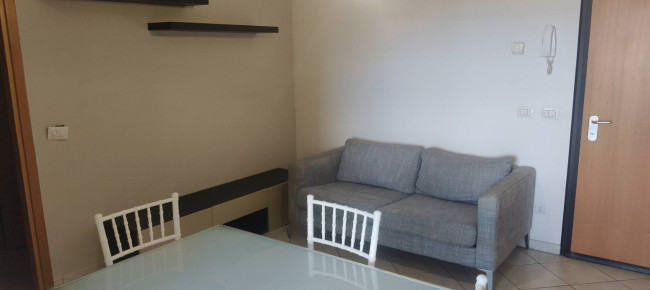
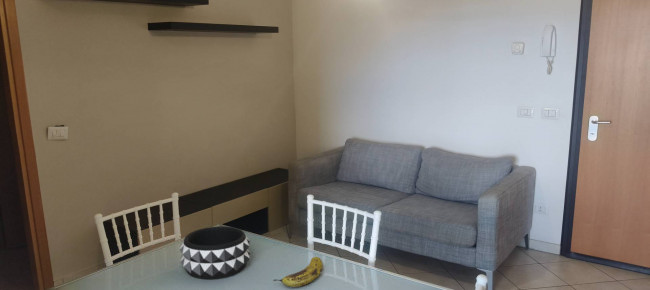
+ fruit (300, 271)
+ decorative bowl (215, 251)
